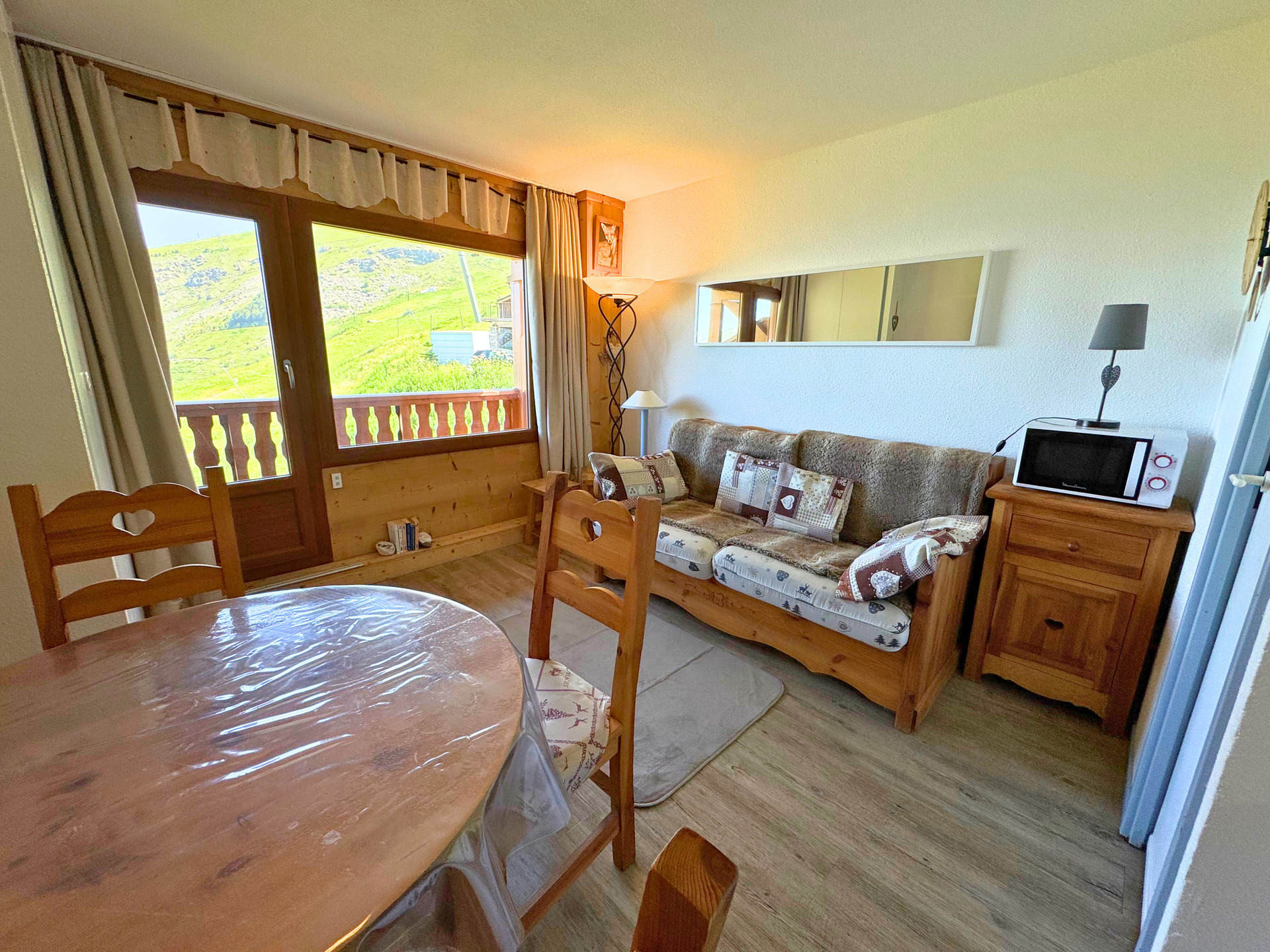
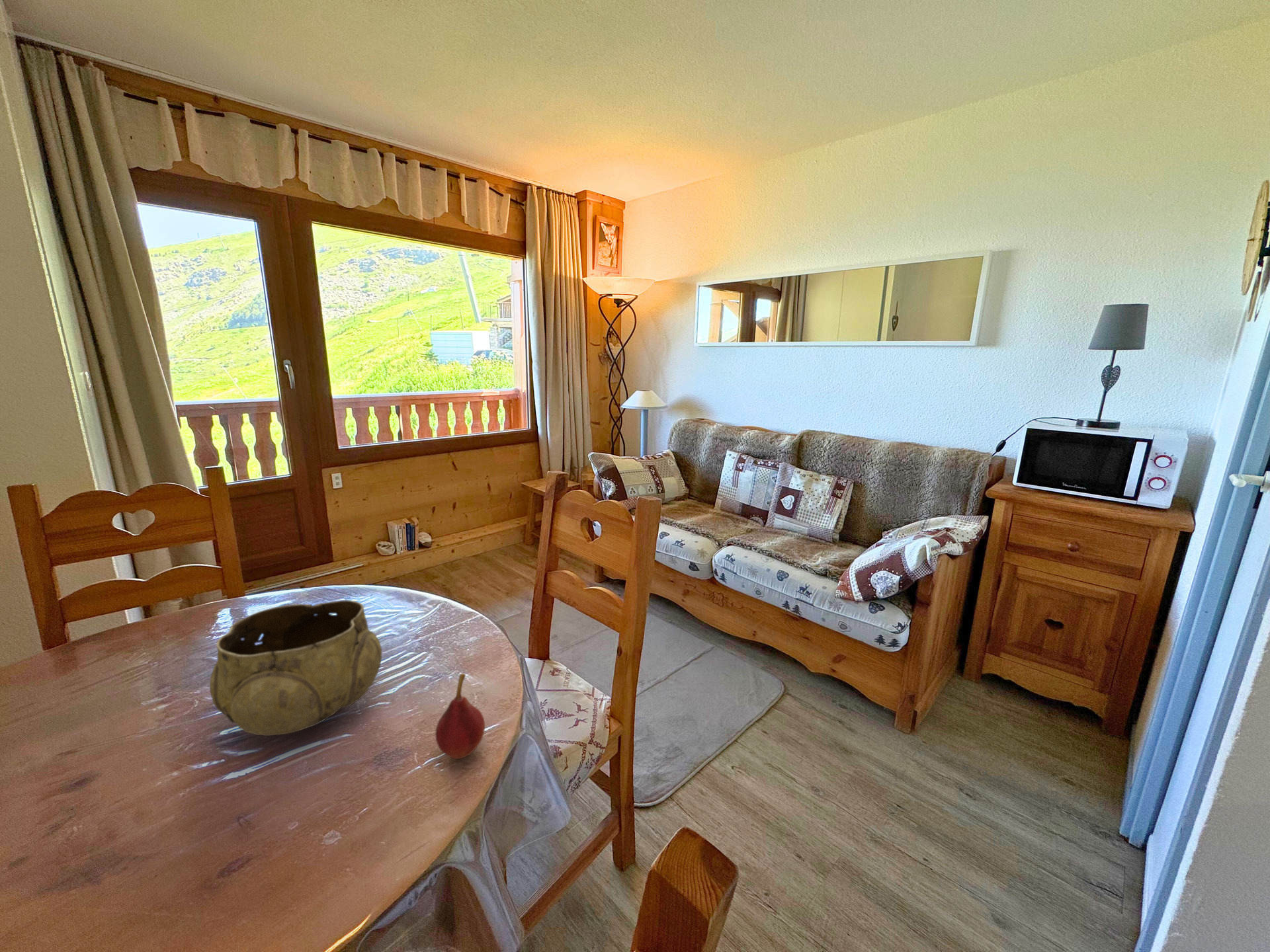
+ fruit (460, 715)
+ decorative bowl (300, 667)
